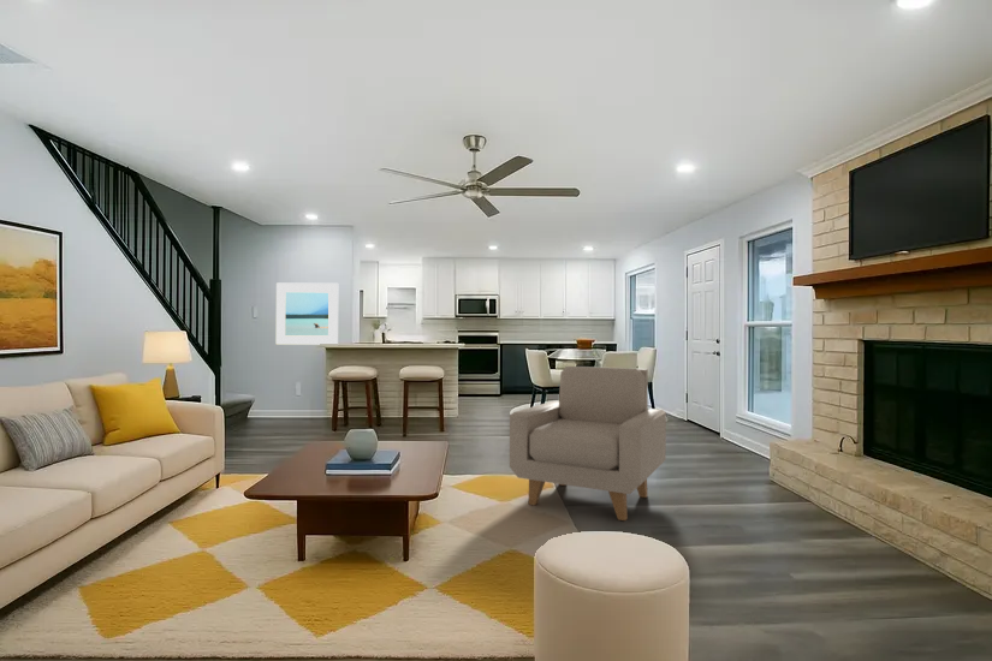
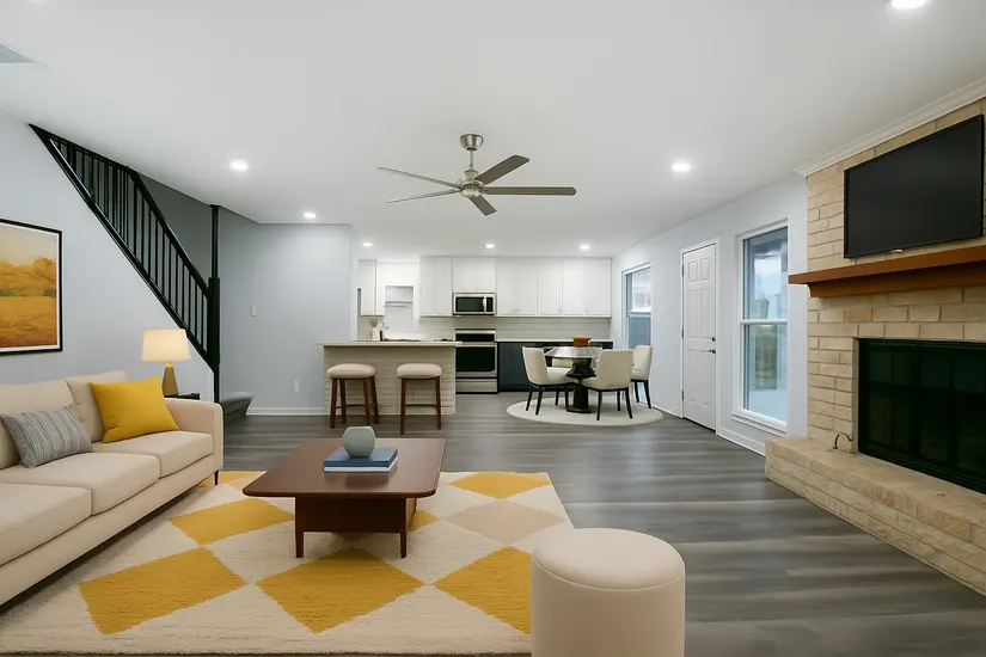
- armchair (588, 435)
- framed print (307, 314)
